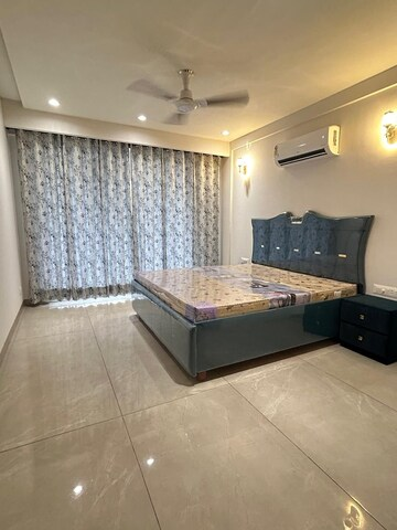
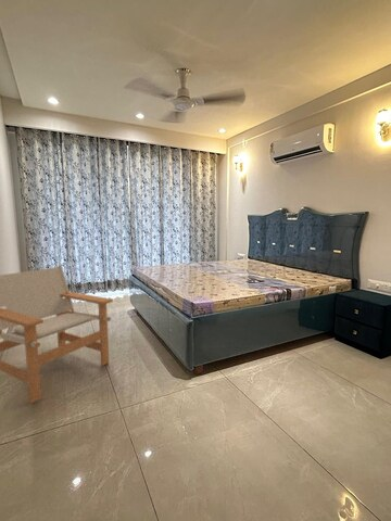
+ lounge chair (49, 322)
